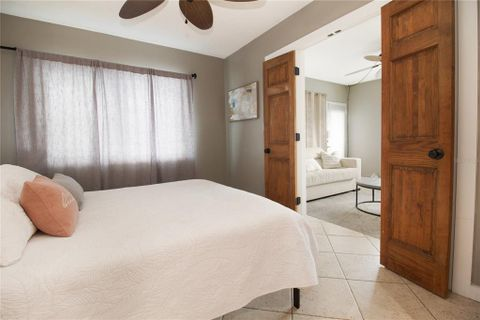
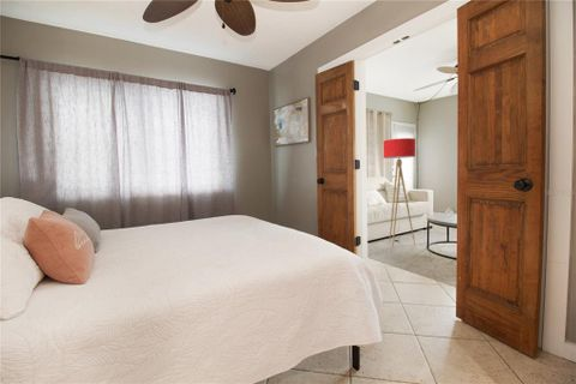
+ floor lamp (397, 192)
